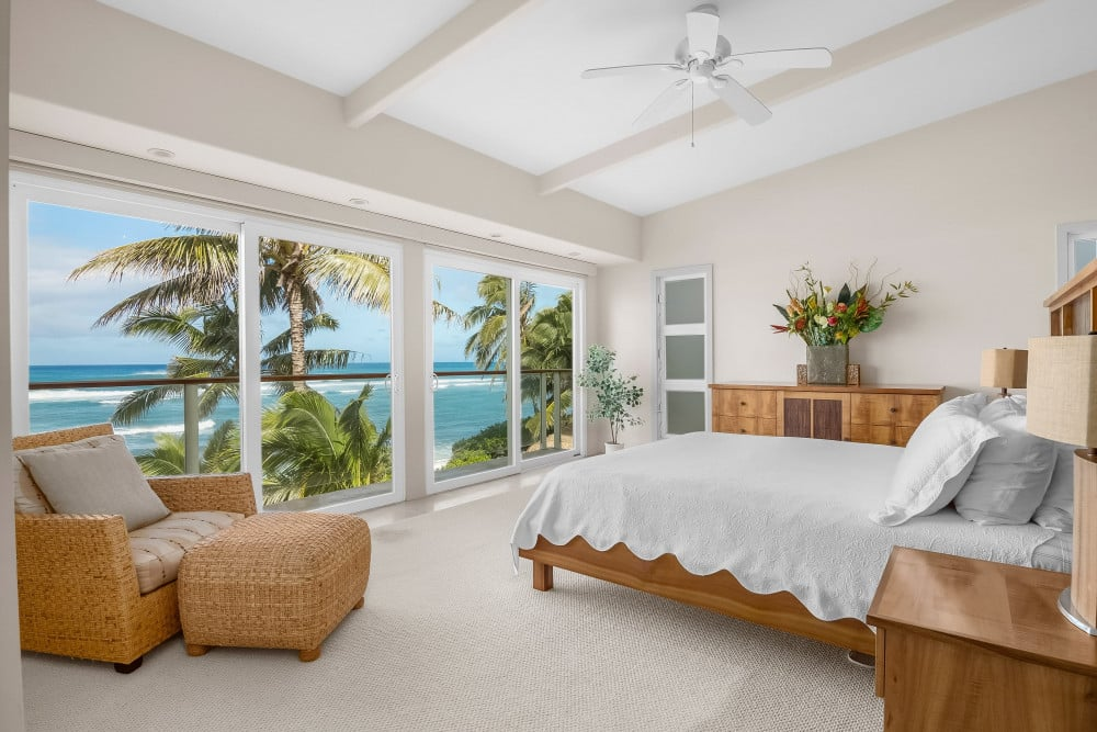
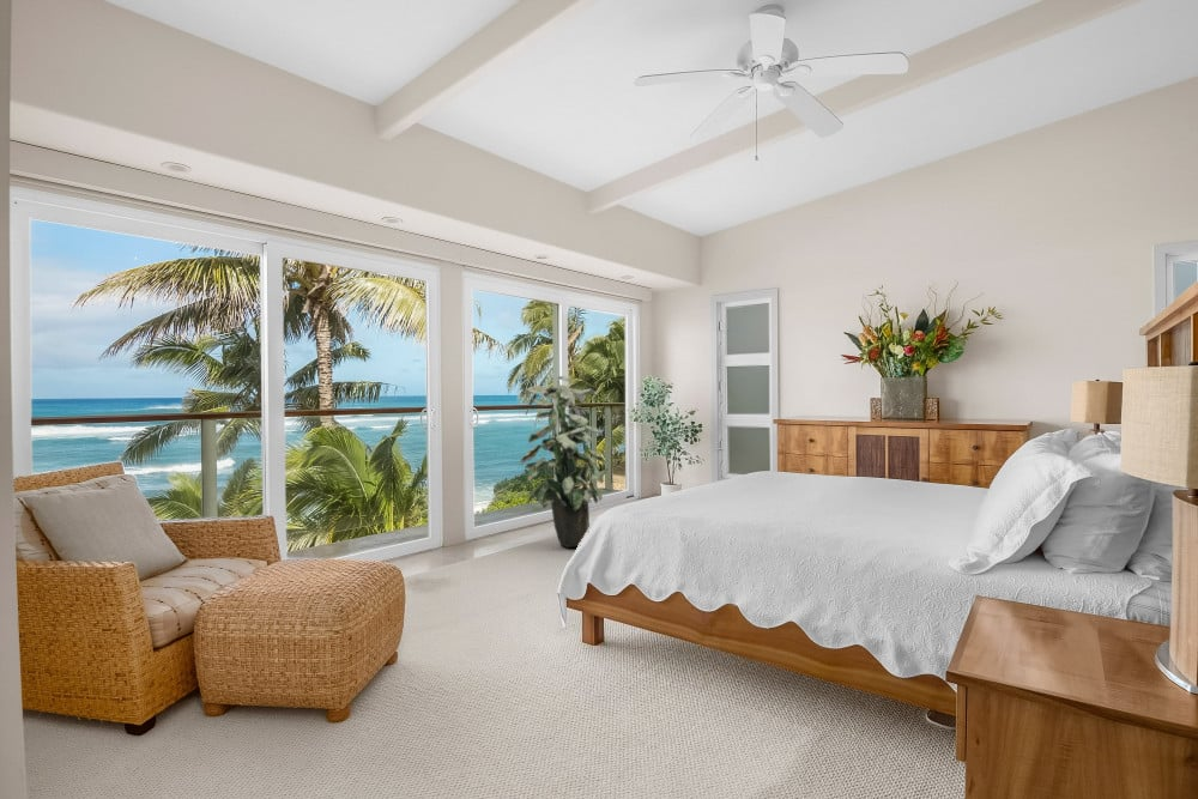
+ indoor plant (563, 460)
